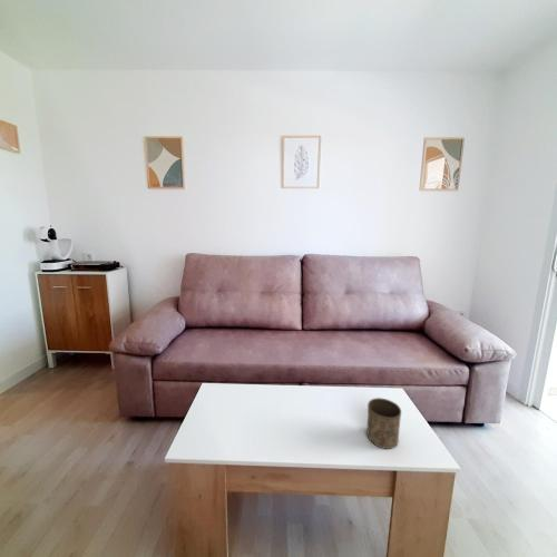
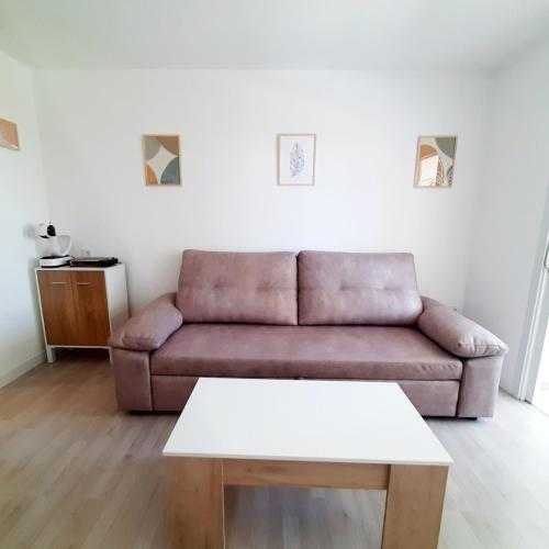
- cup (382, 422)
